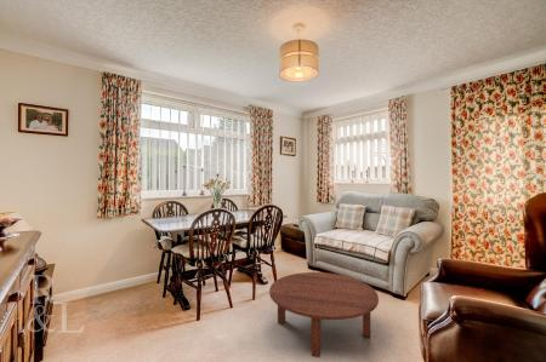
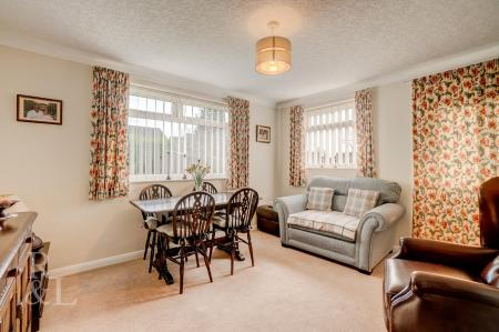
- coffee table (322, 309)
